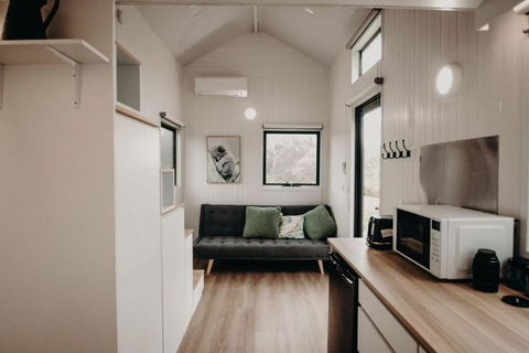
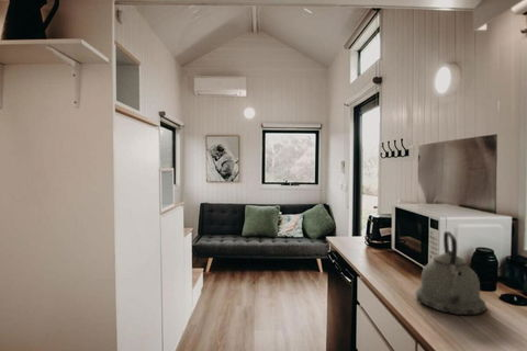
+ kettle (451, 269)
